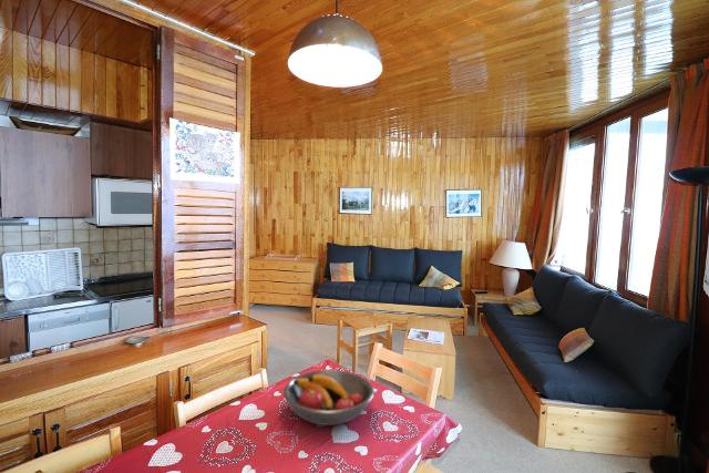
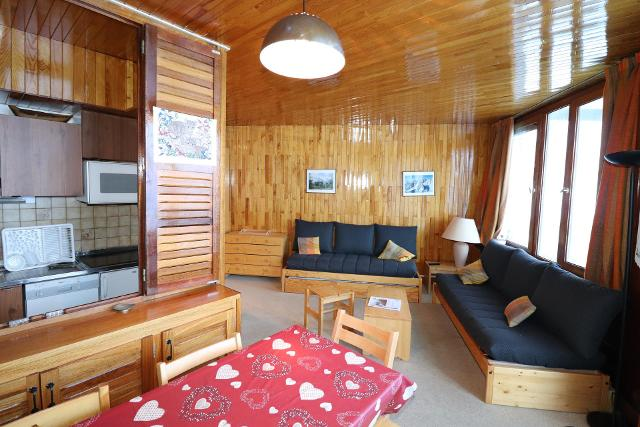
- fruit bowl (328, 397)
